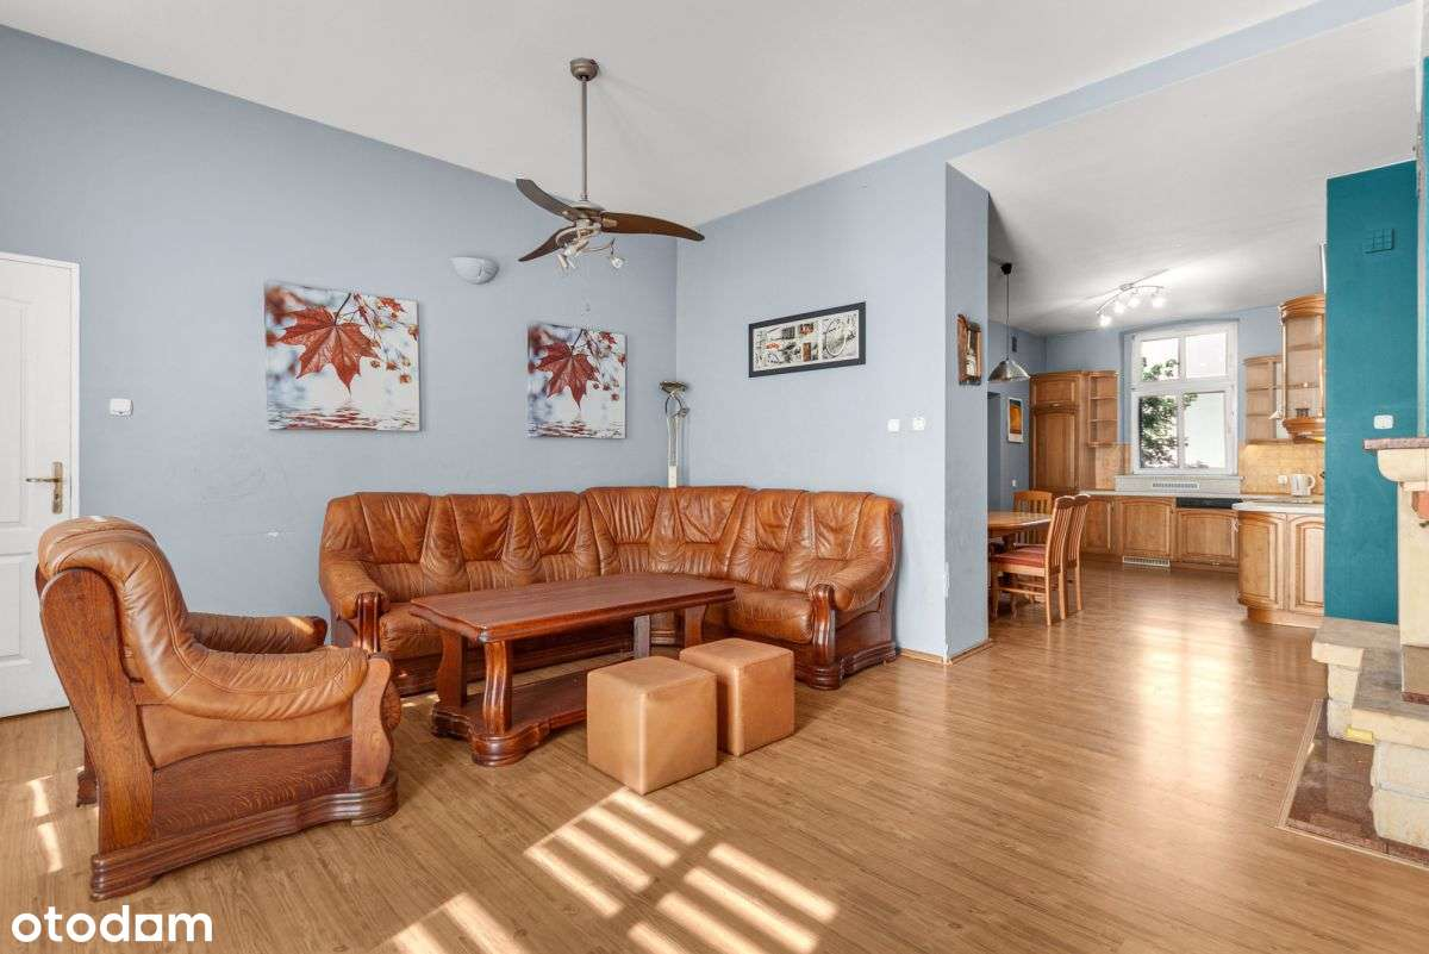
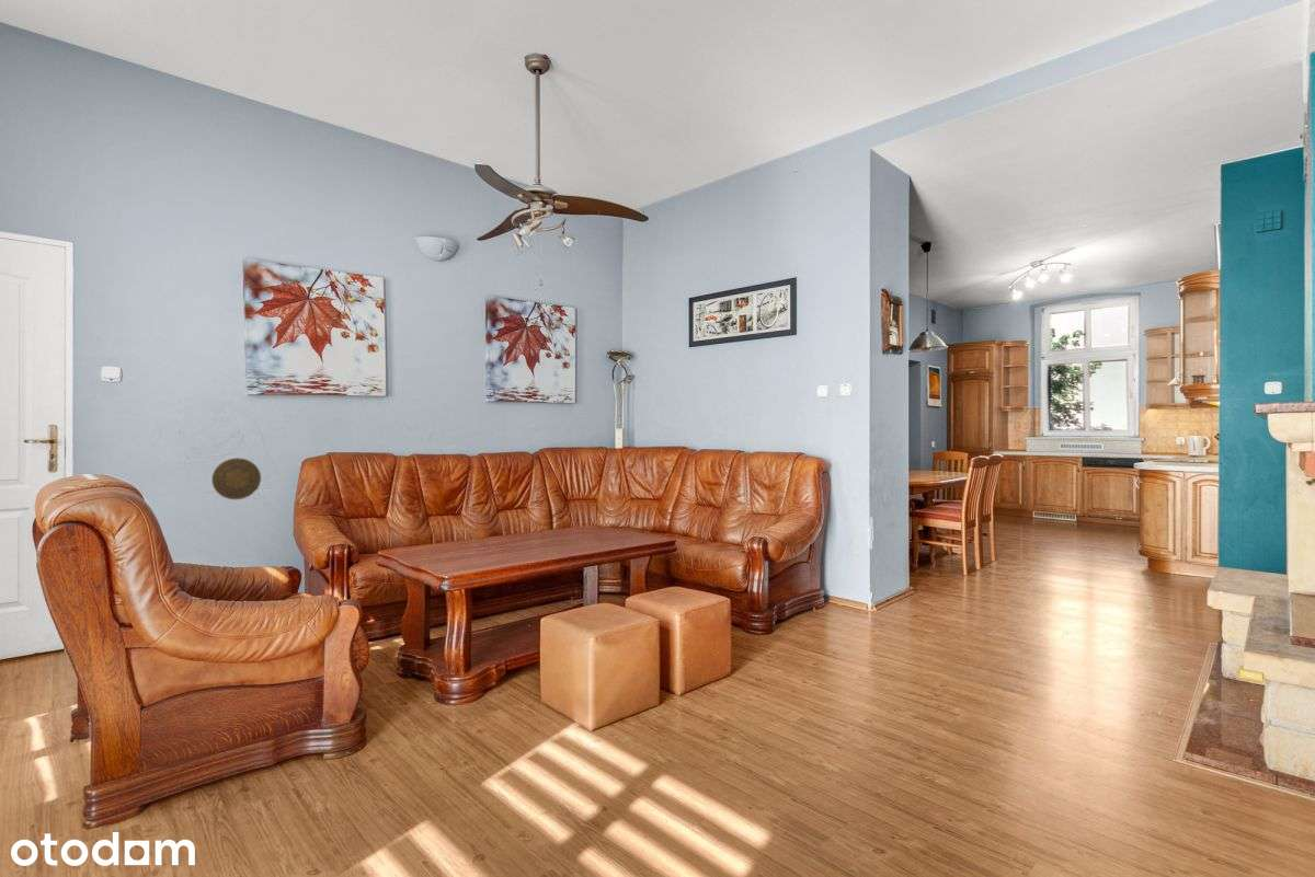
+ decorative plate (237, 478)
